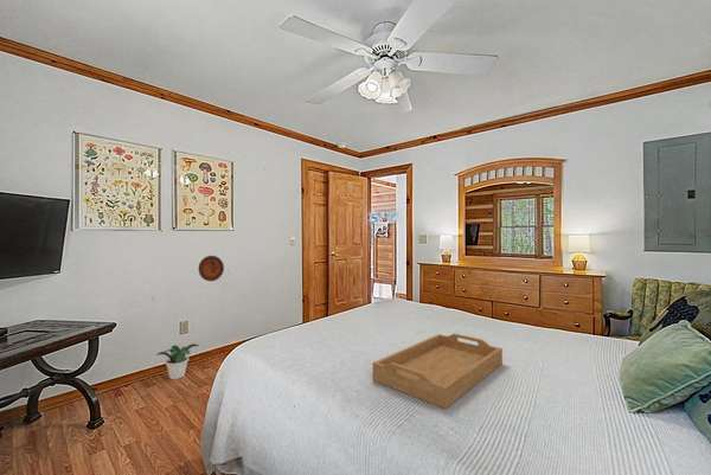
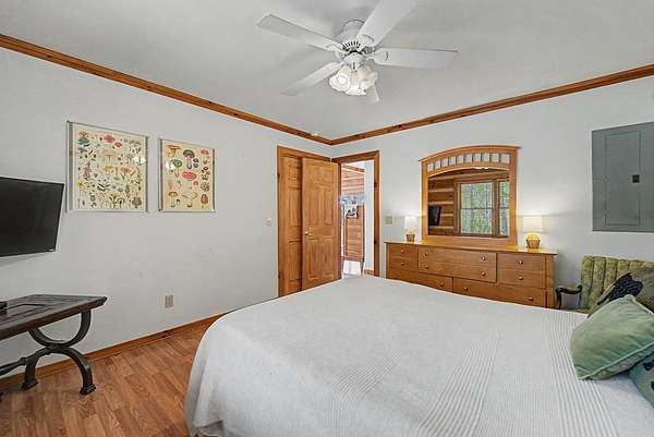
- decorative plate (211, 268)
- serving tray (441, 360)
- potted plant (179, 361)
